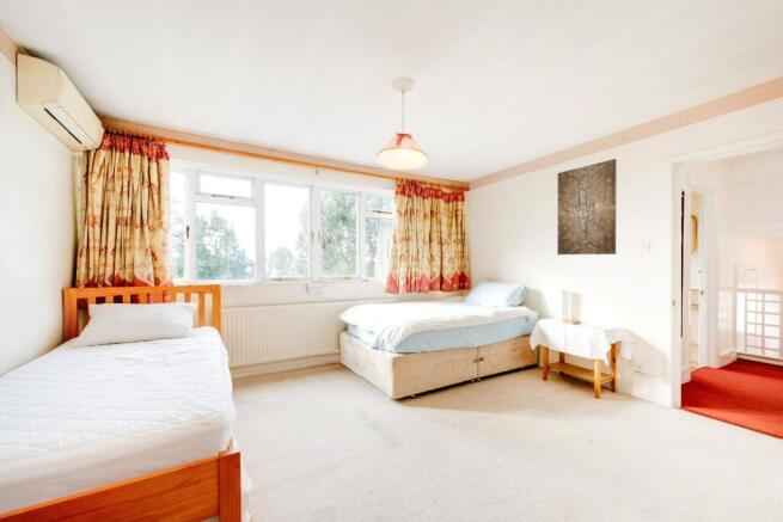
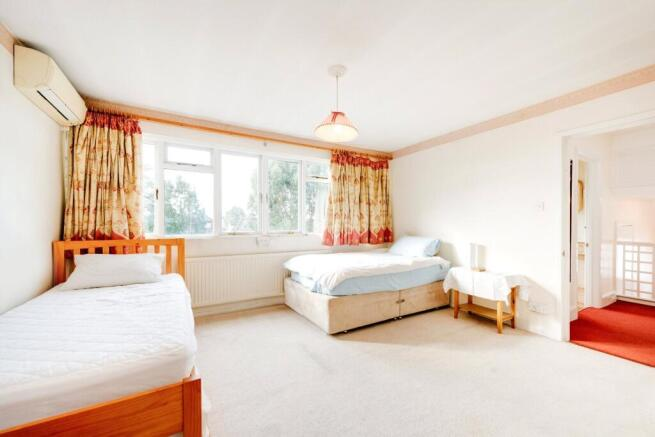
- wall art (585, 210)
